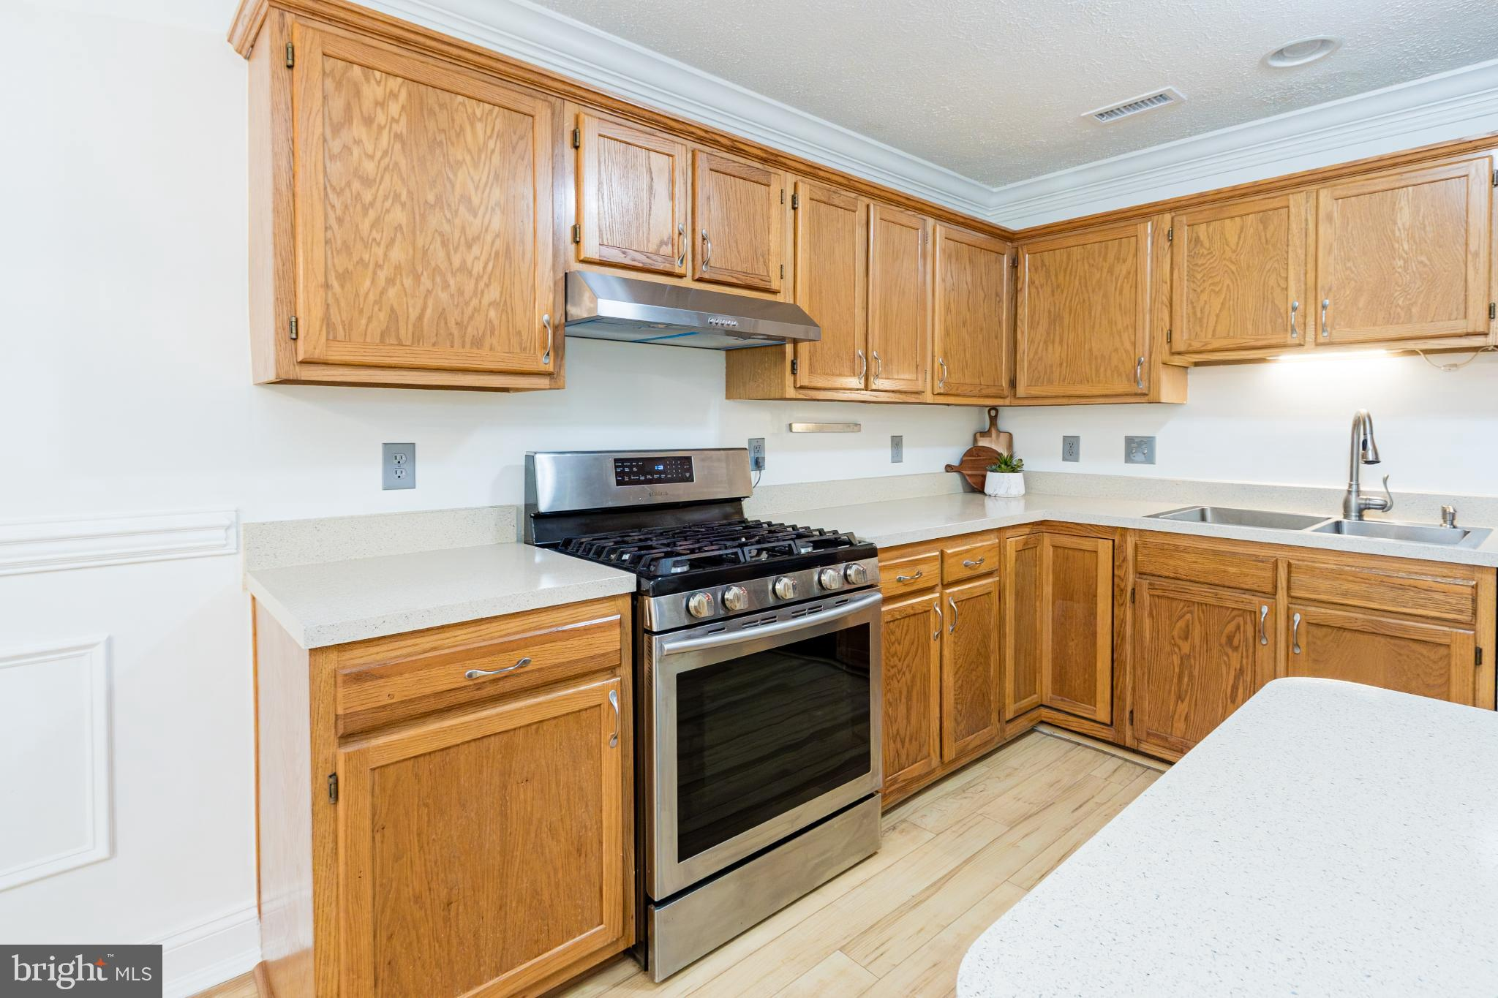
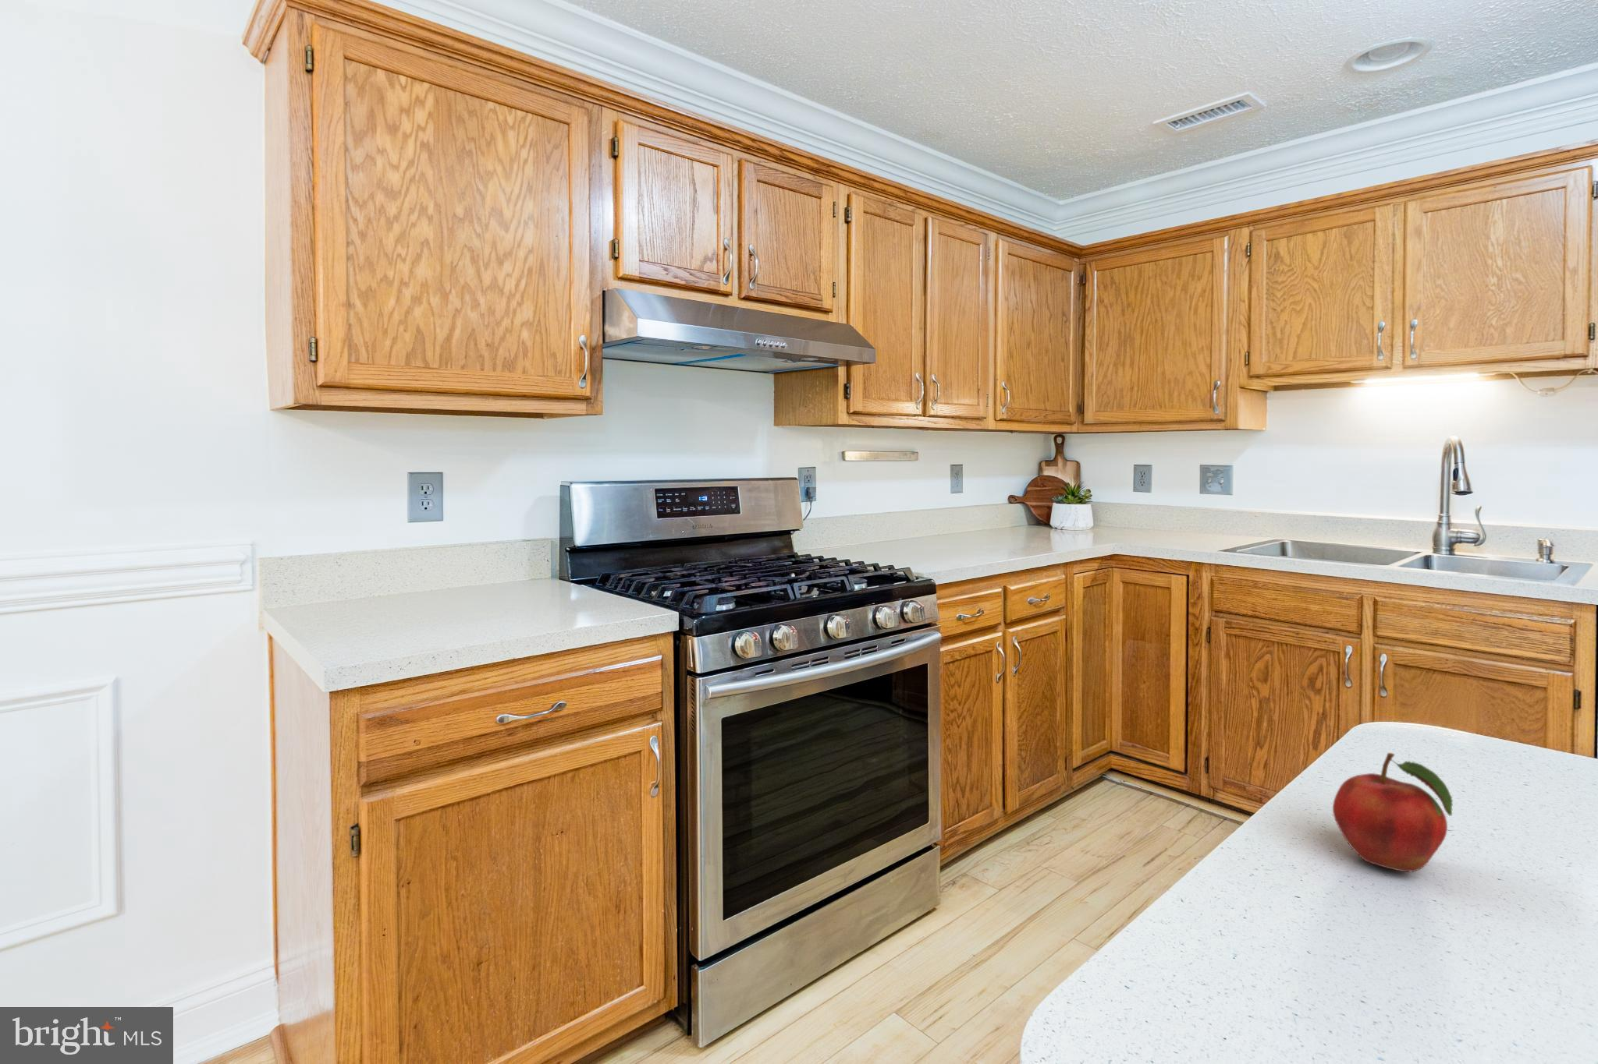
+ fruit (1395, 811)
